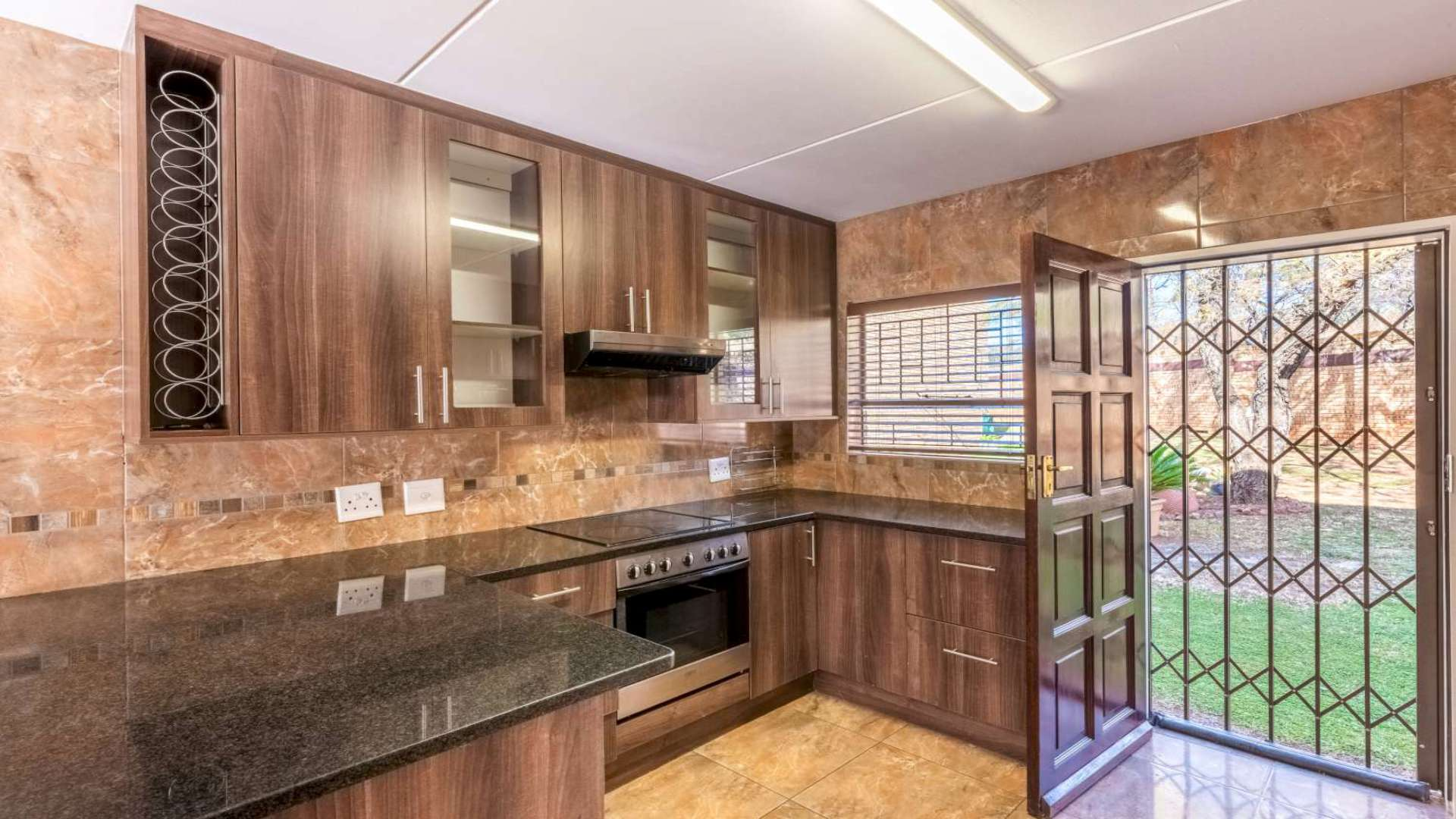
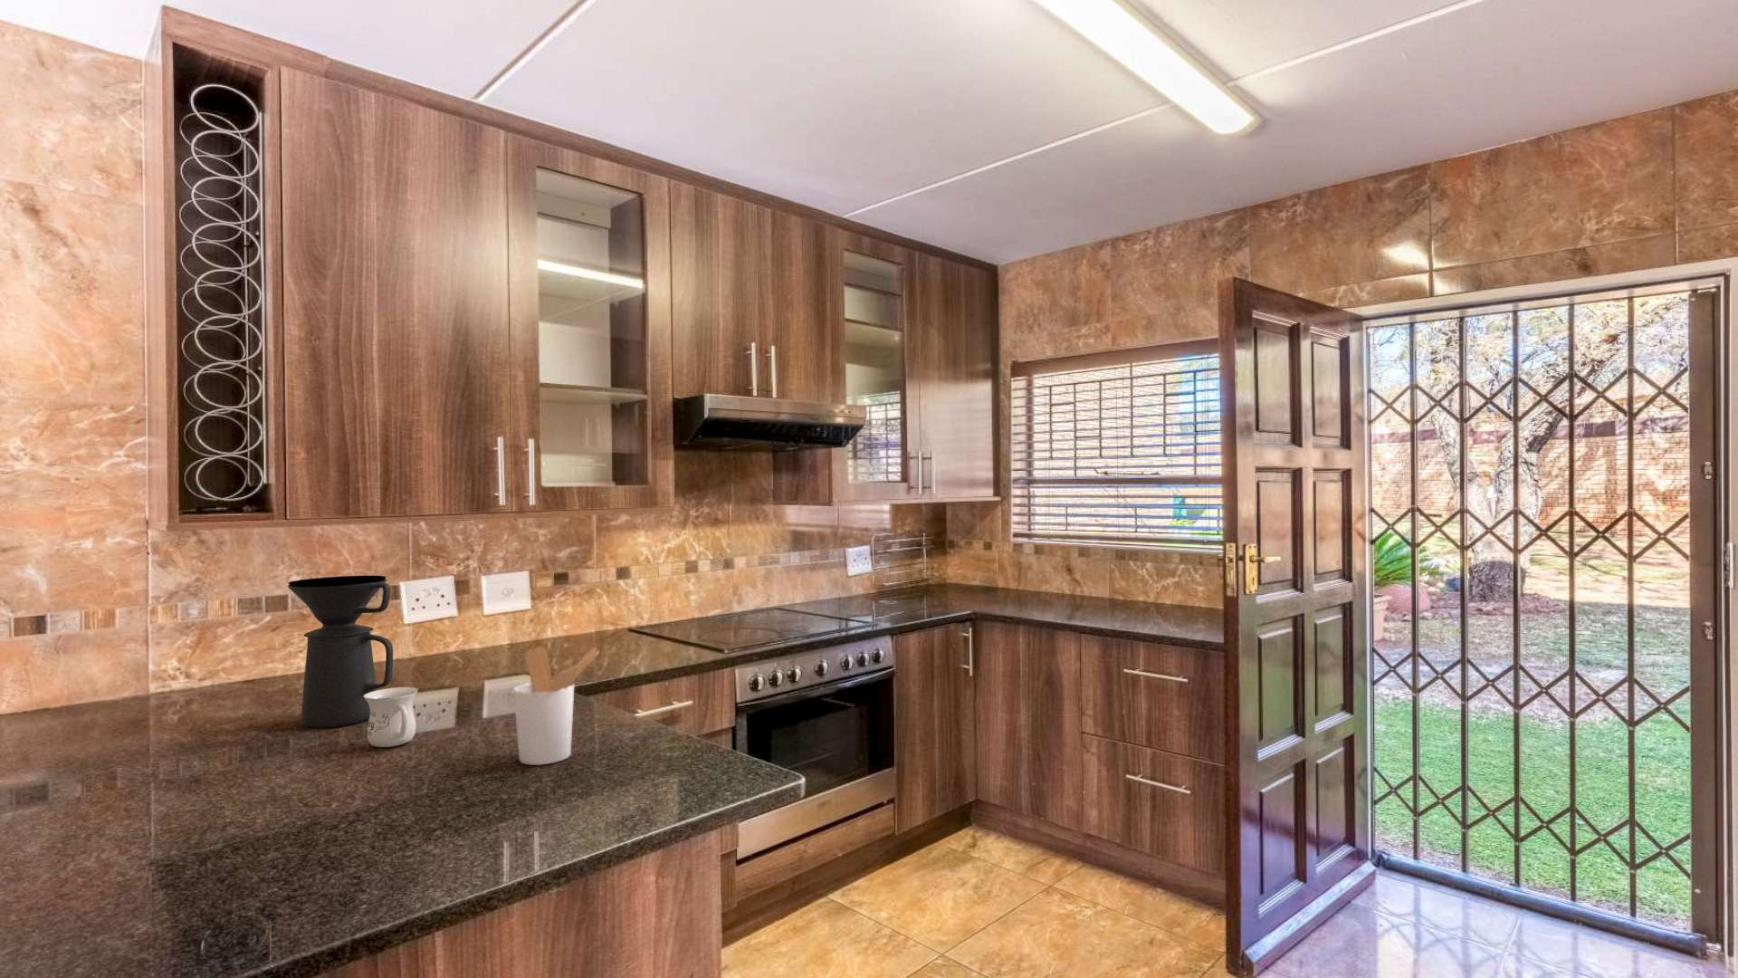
+ mug (395, 719)
+ utensil holder (560, 701)
+ coffee maker (339, 650)
